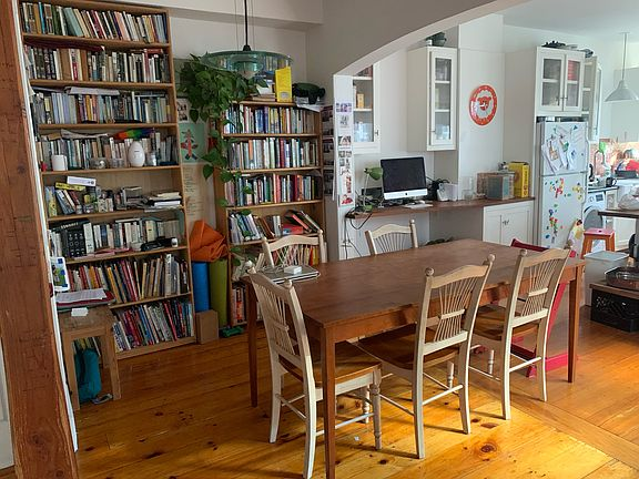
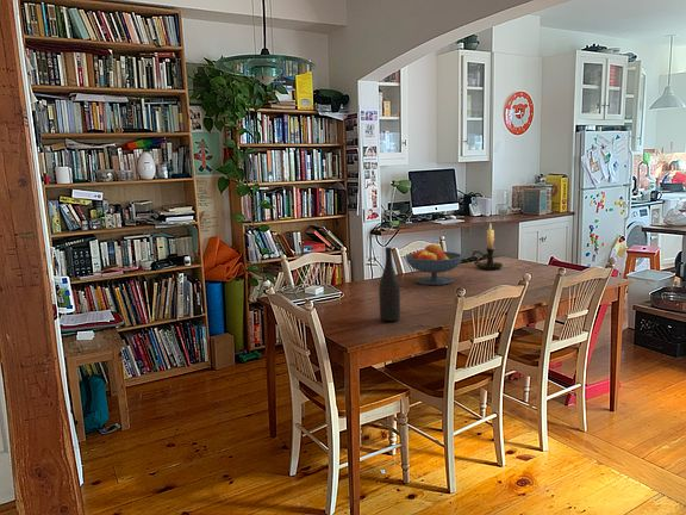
+ fruit bowl (434, 263)
+ candle holder (487, 244)
+ wine bottle (388, 284)
